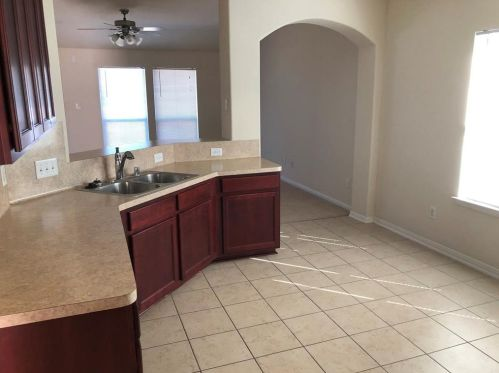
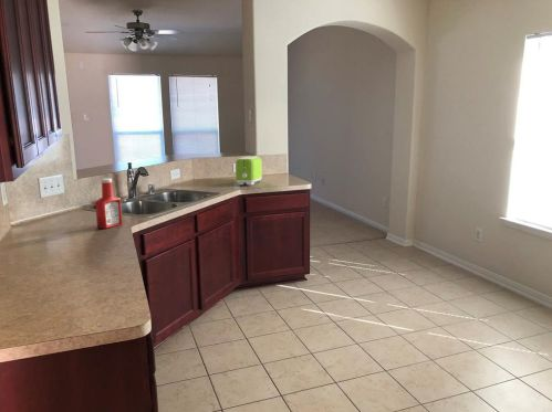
+ toaster (249, 169)
+ soap bottle (107, 202)
